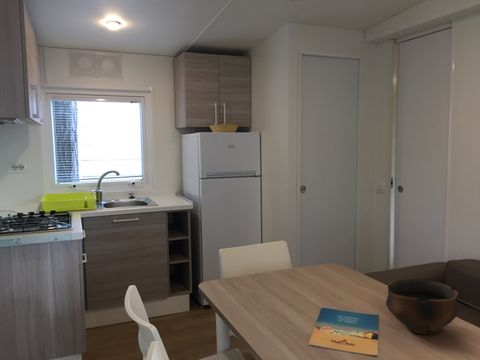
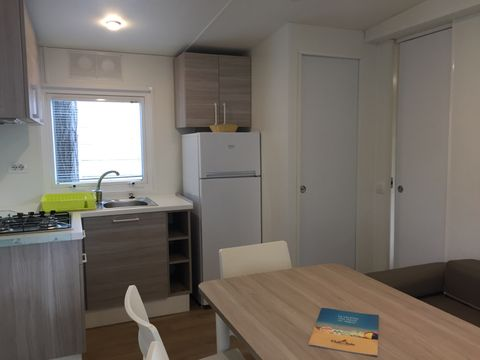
- bowl (420, 308)
